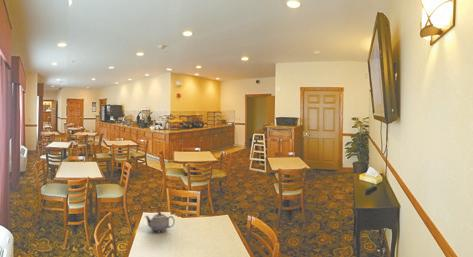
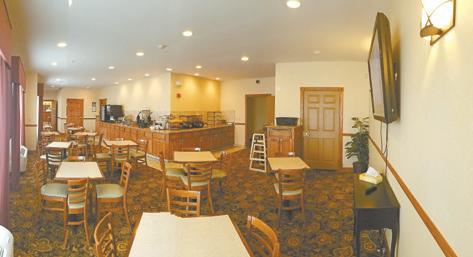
- teapot (159, 221)
